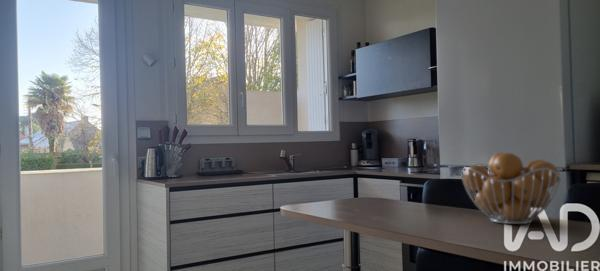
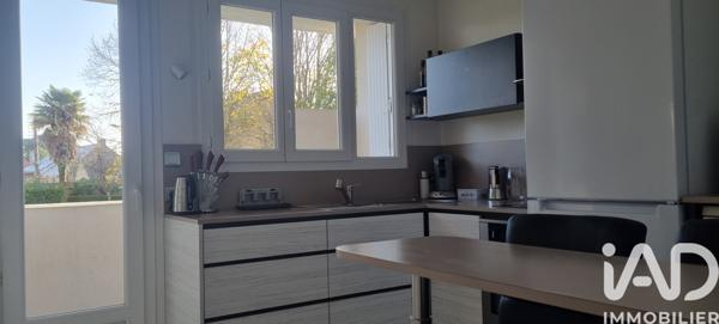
- fruit basket (509, 186)
